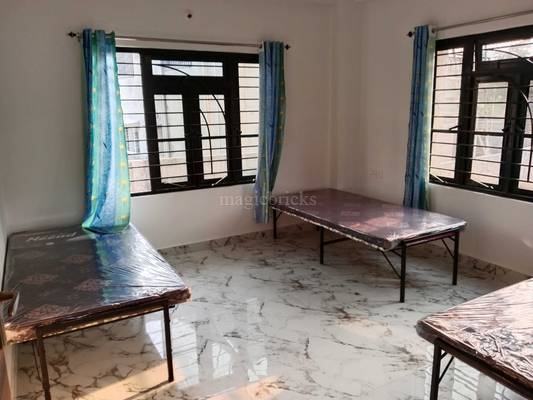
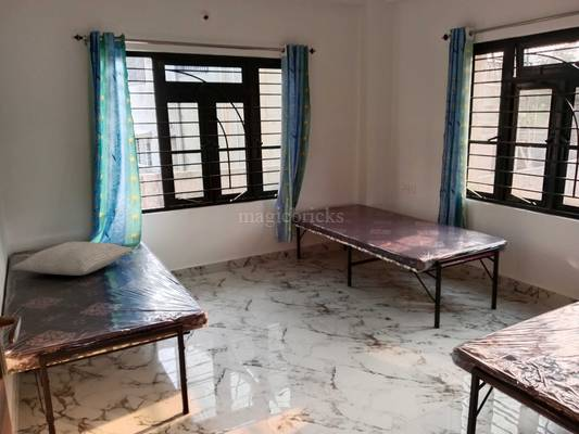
+ pillow (76, 257)
